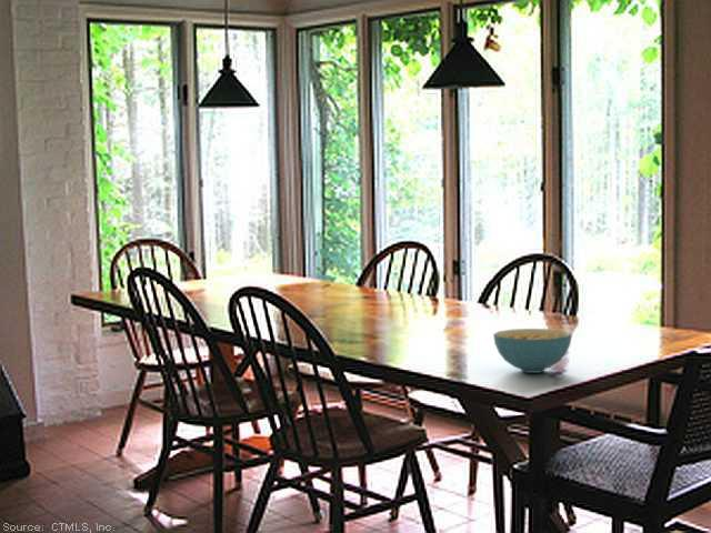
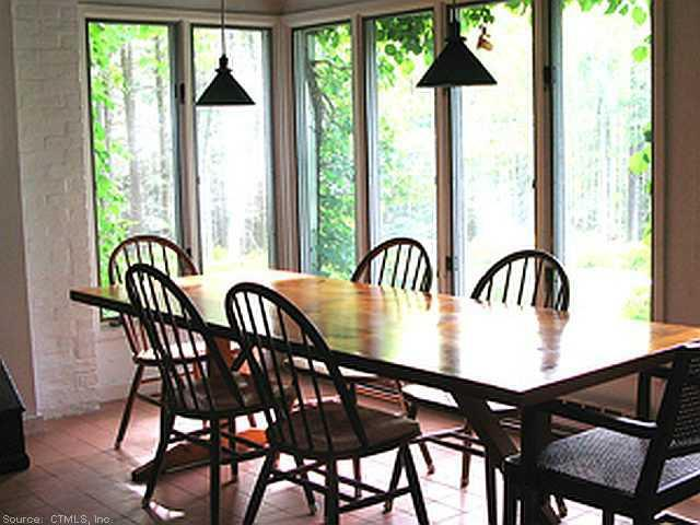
- cereal bowl (532, 352)
